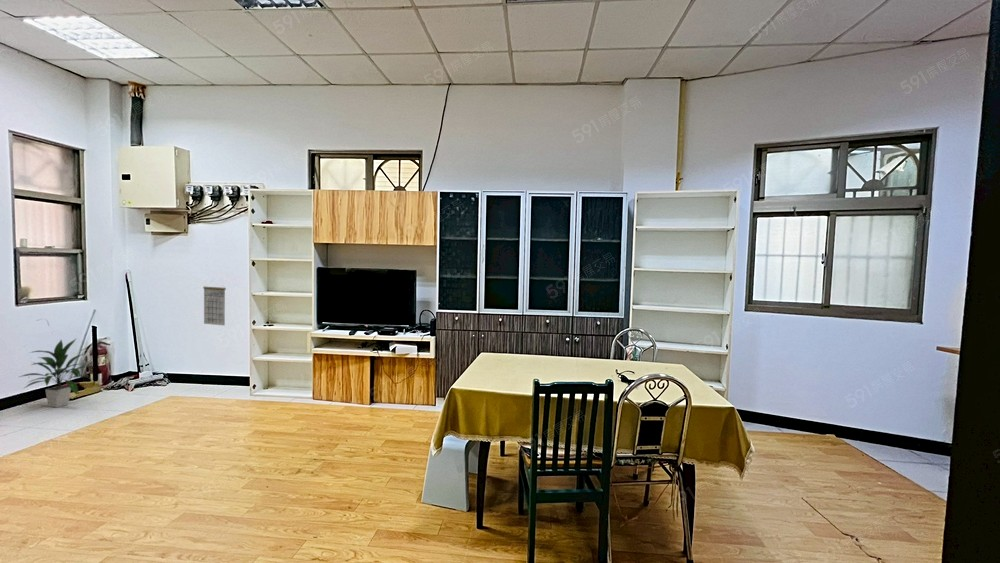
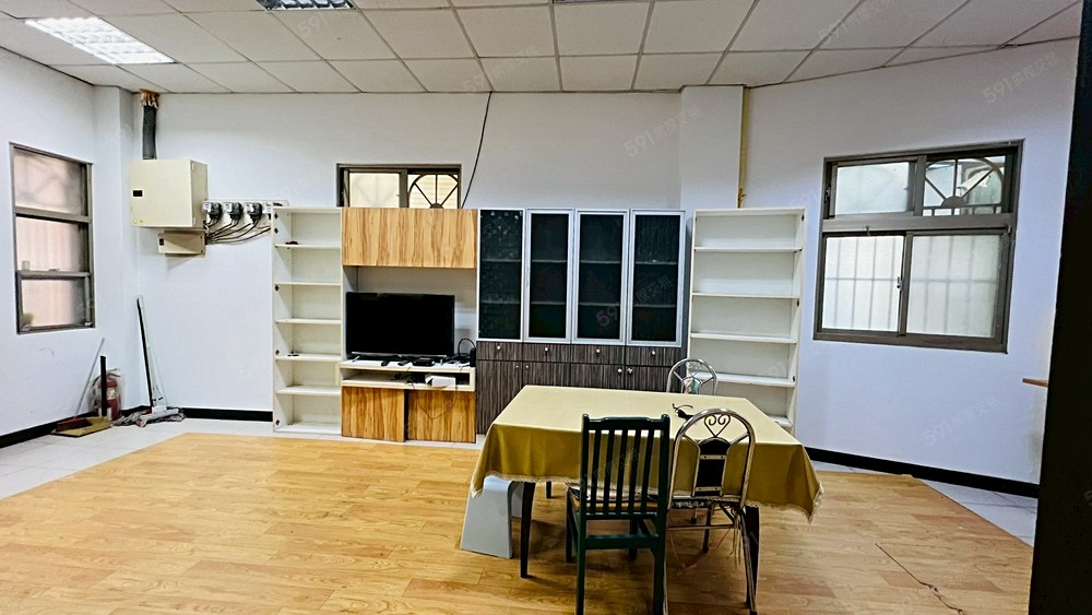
- calendar (214, 301)
- indoor plant (58, 373)
